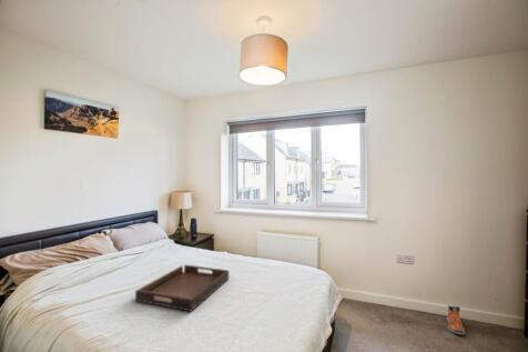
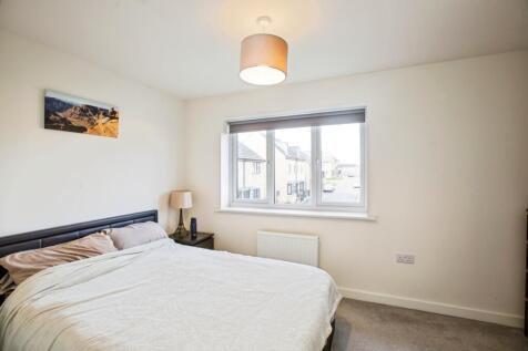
- serving tray (186, 283)
- sneaker (454, 316)
